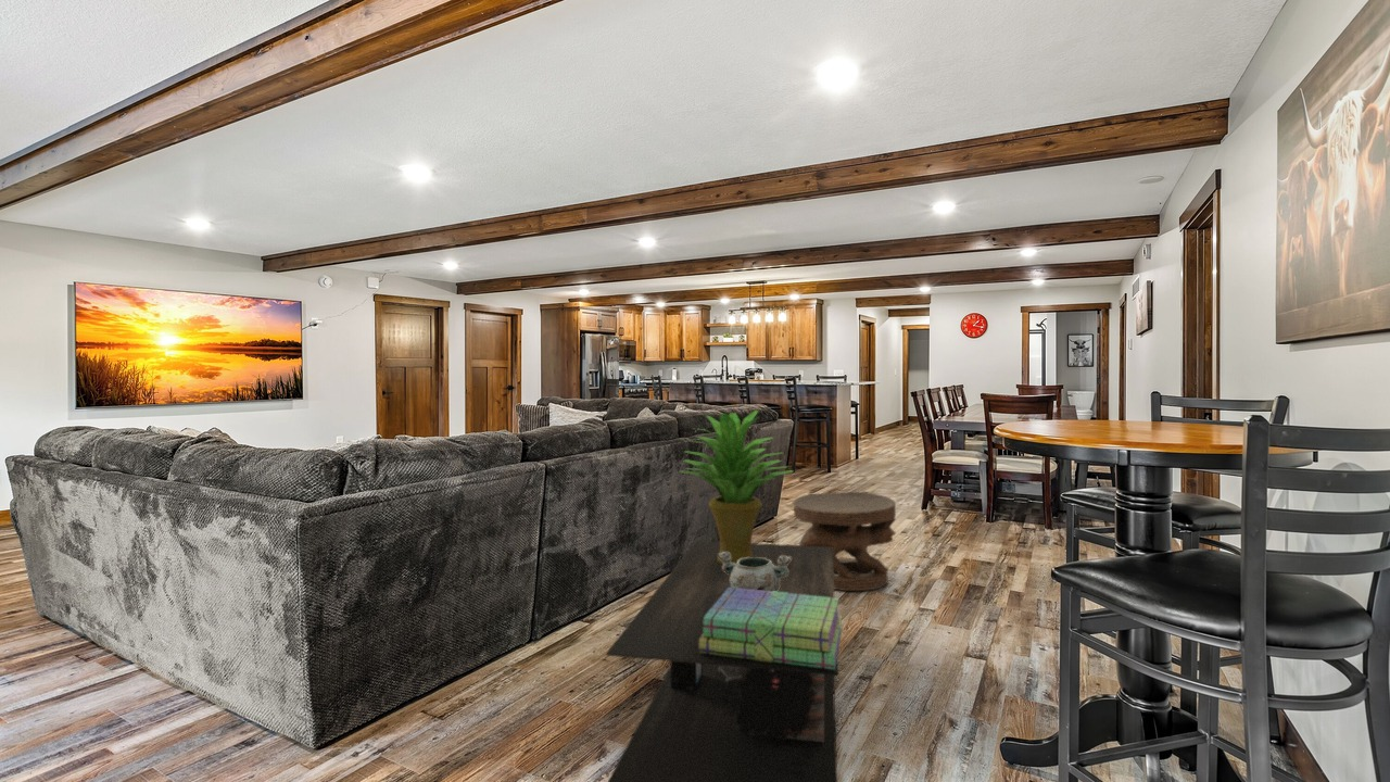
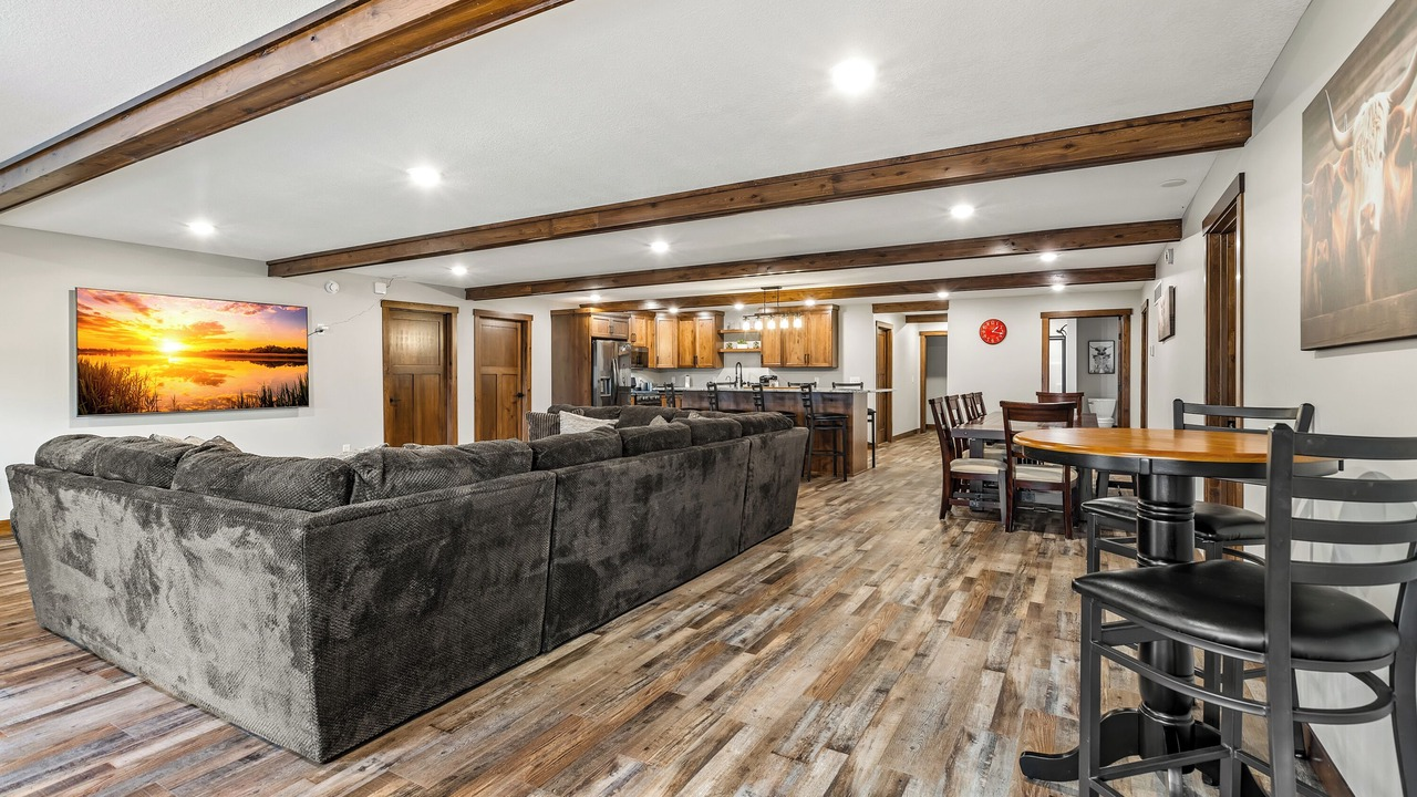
- stack of books (773, 623)
- potted plant (733, 484)
- carved stool (846, 539)
- decorative bowl (753, 573)
- coffee table (746, 658)
